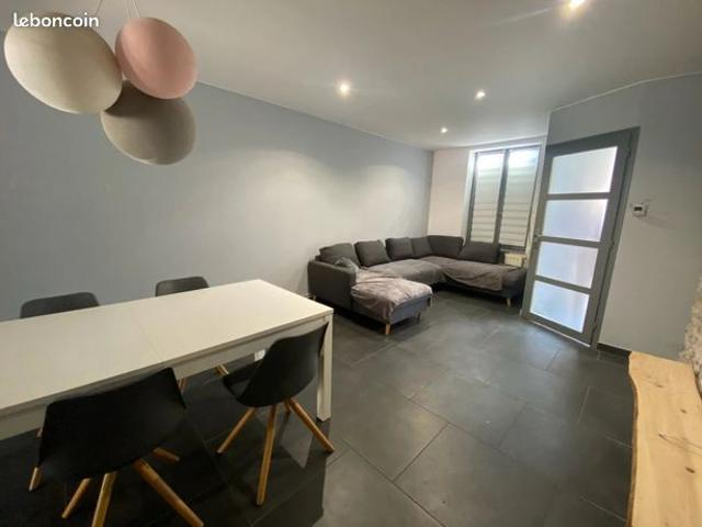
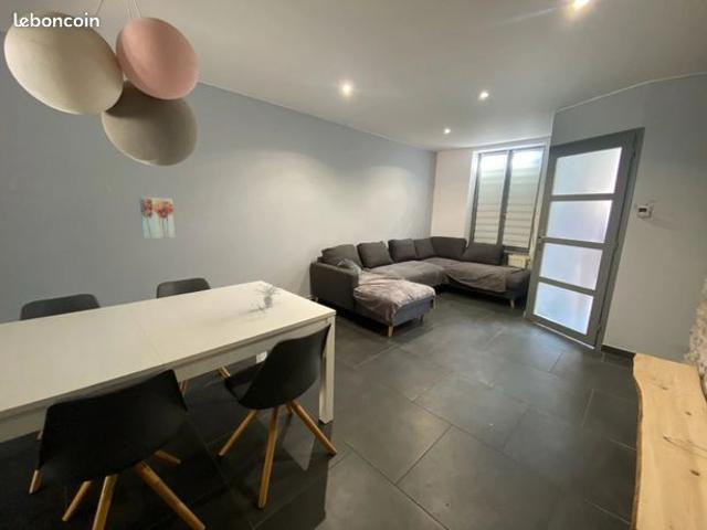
+ plant (267, 297)
+ wall art (158, 218)
